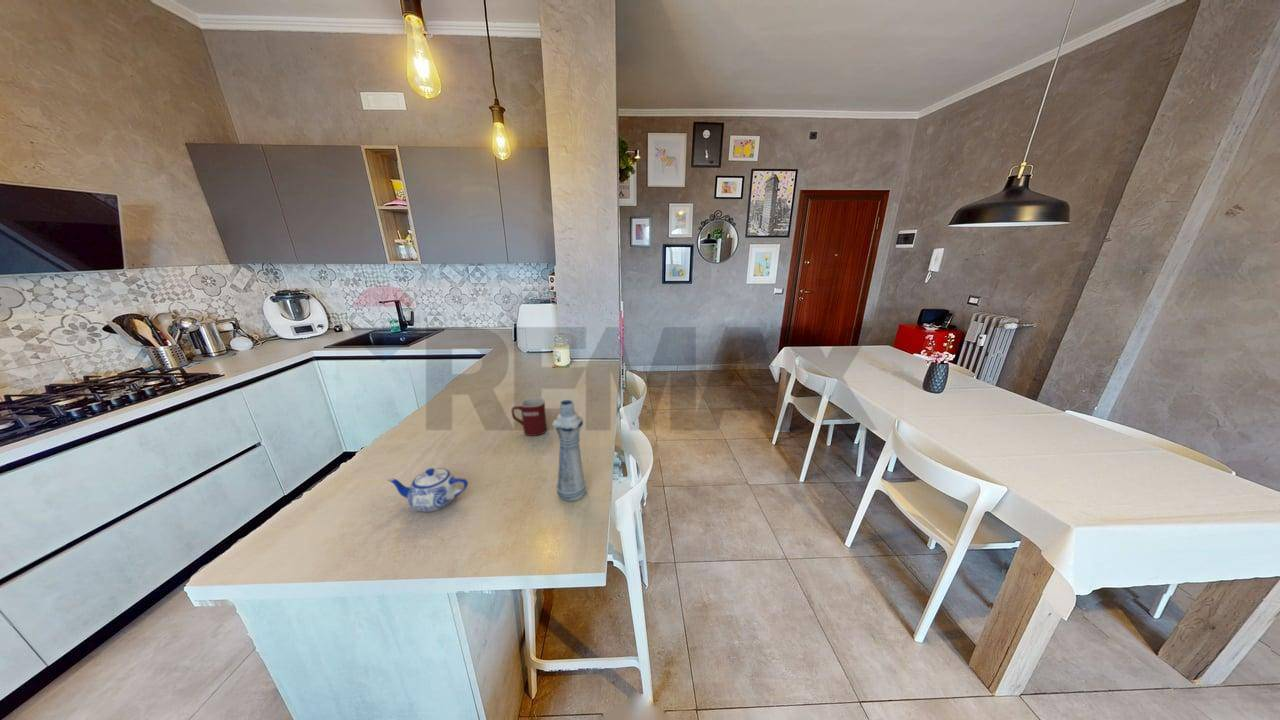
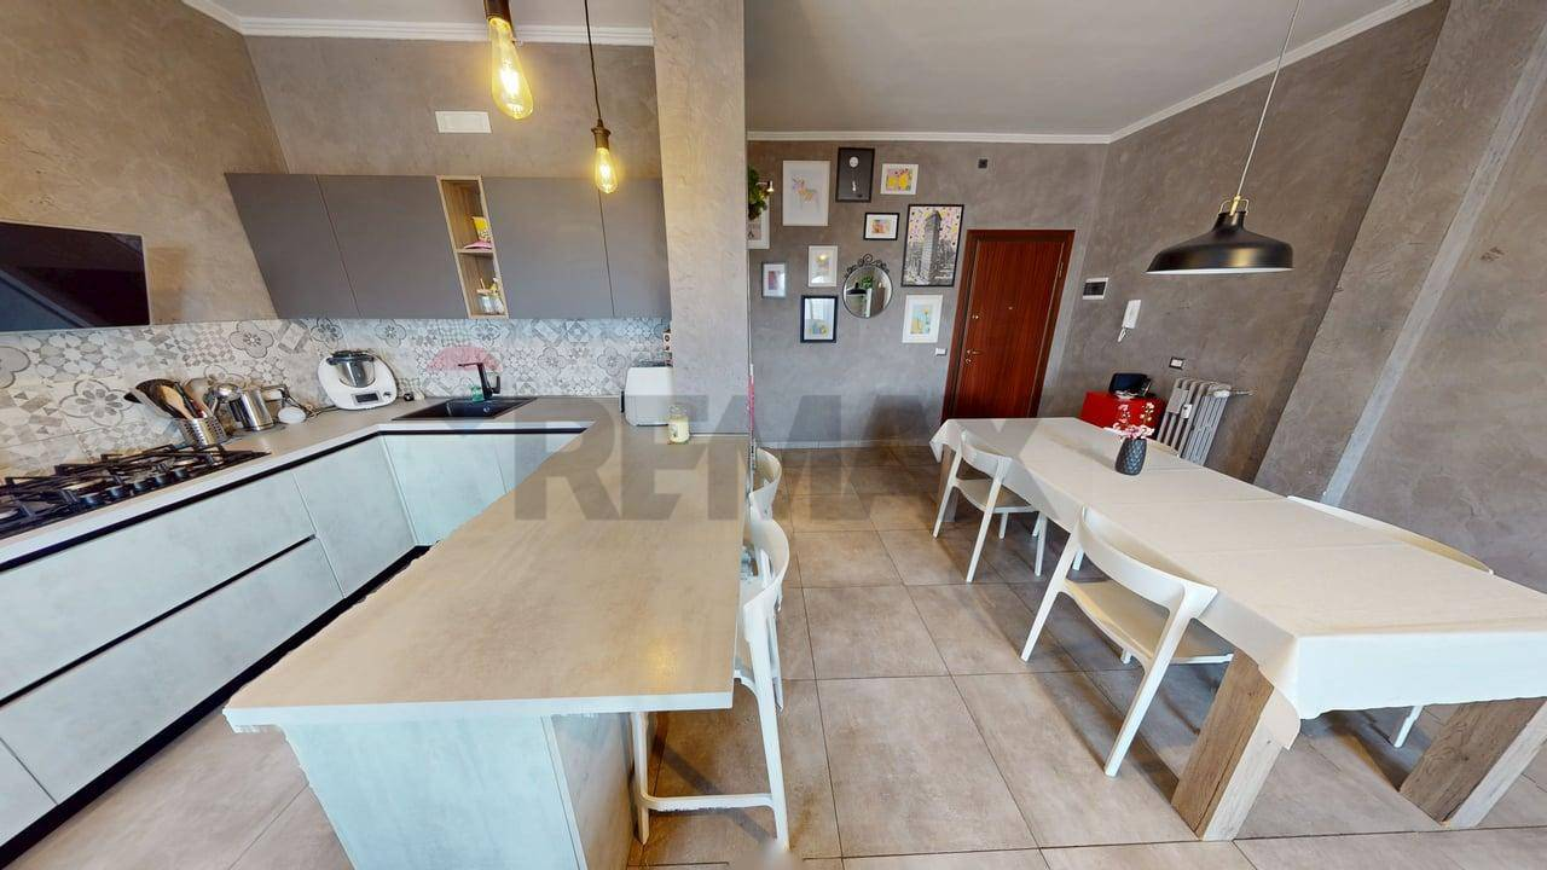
- teapot (428, 486)
- mug (529, 416)
- bottle (569, 449)
